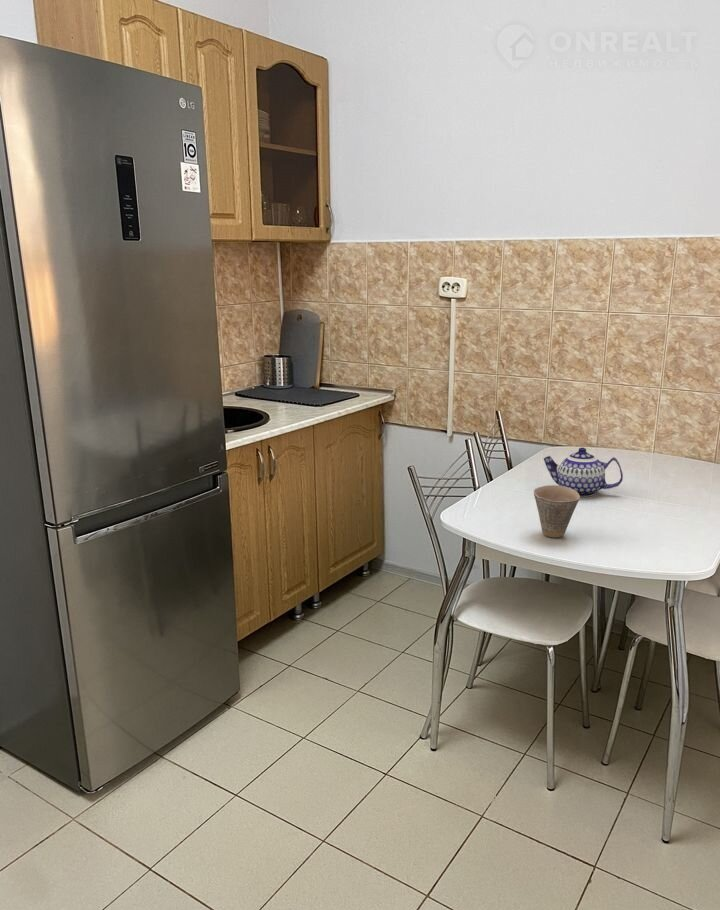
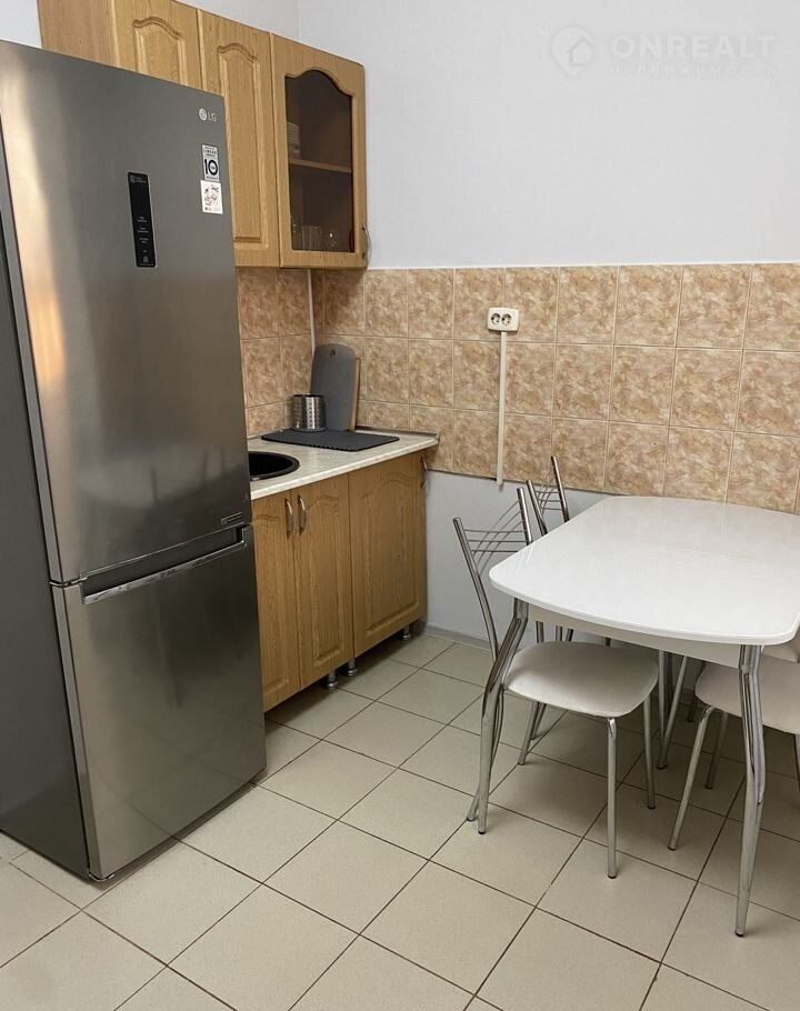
- cup (555, 513)
- teapot (582, 470)
